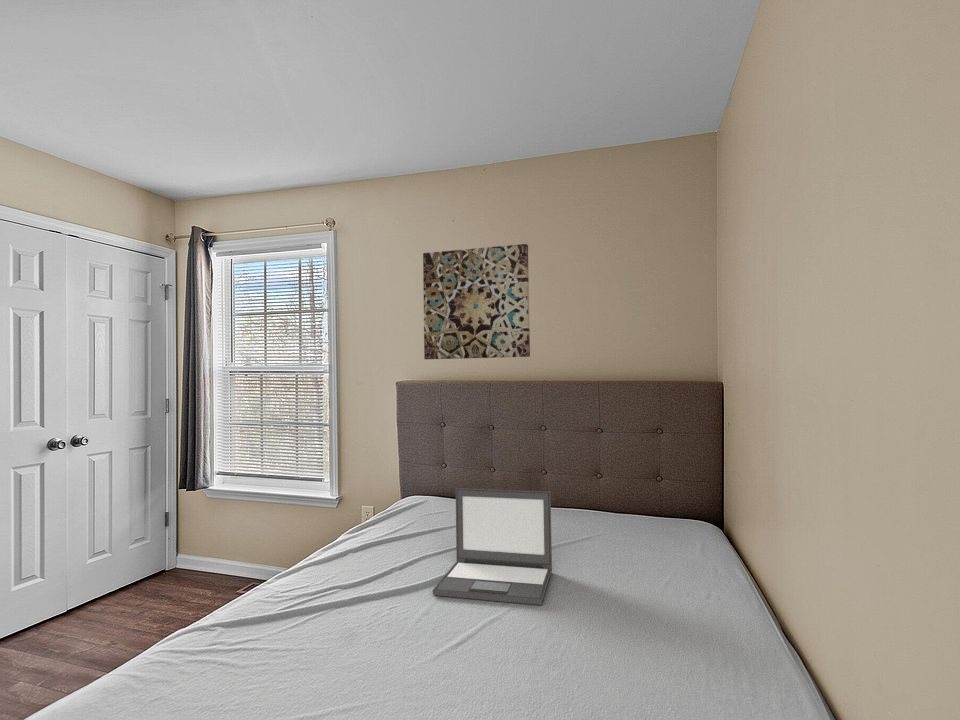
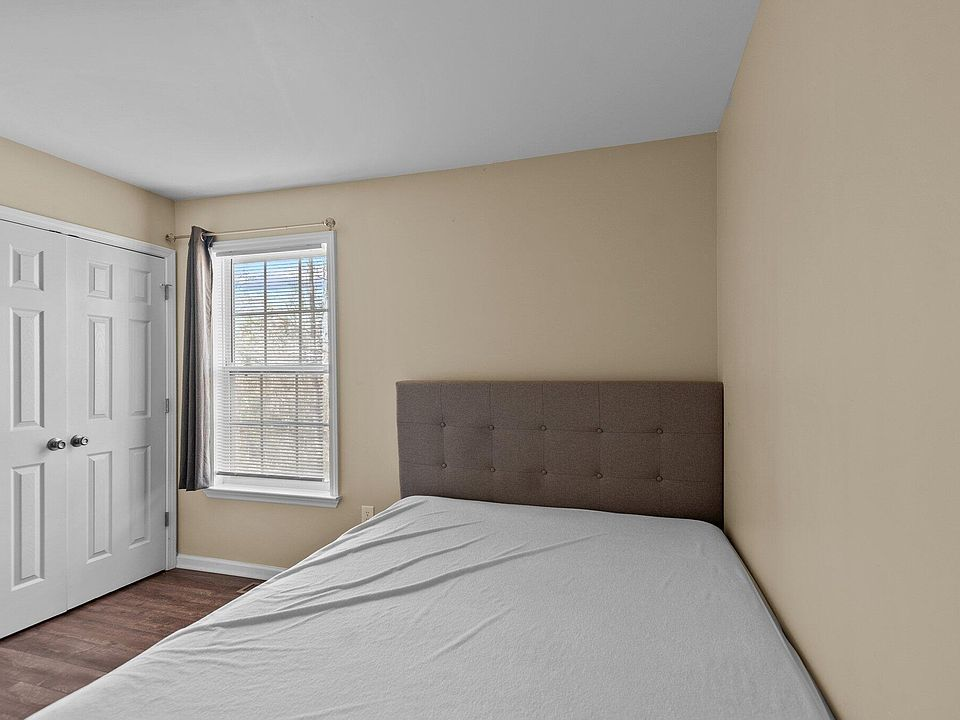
- laptop (494, 540)
- wall art (475, 303)
